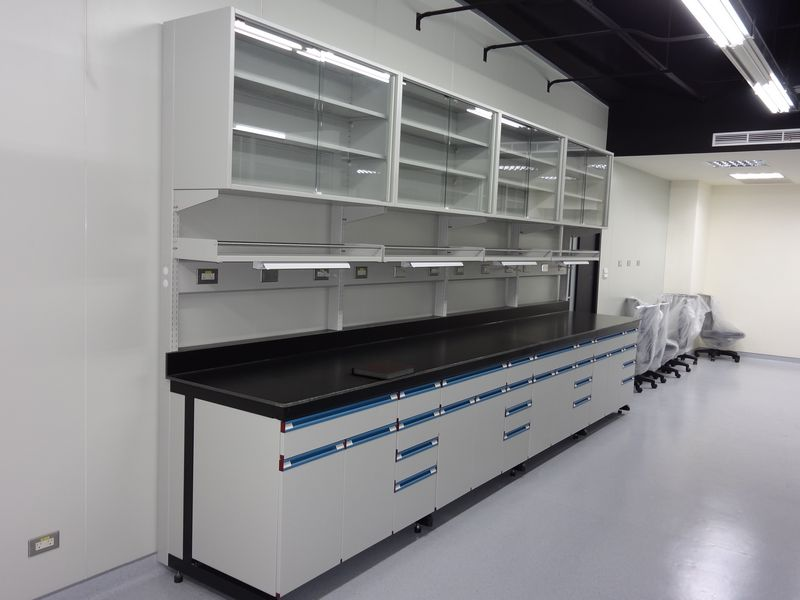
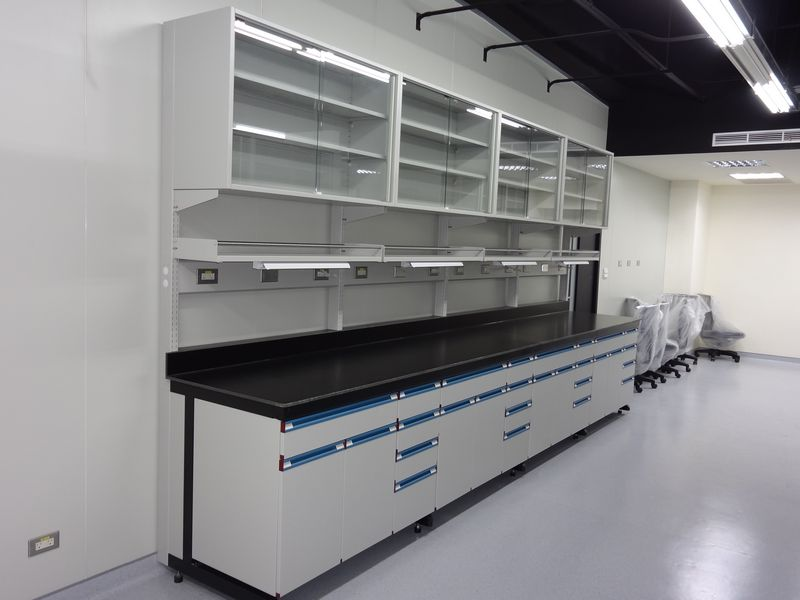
- notebook (384, 370)
